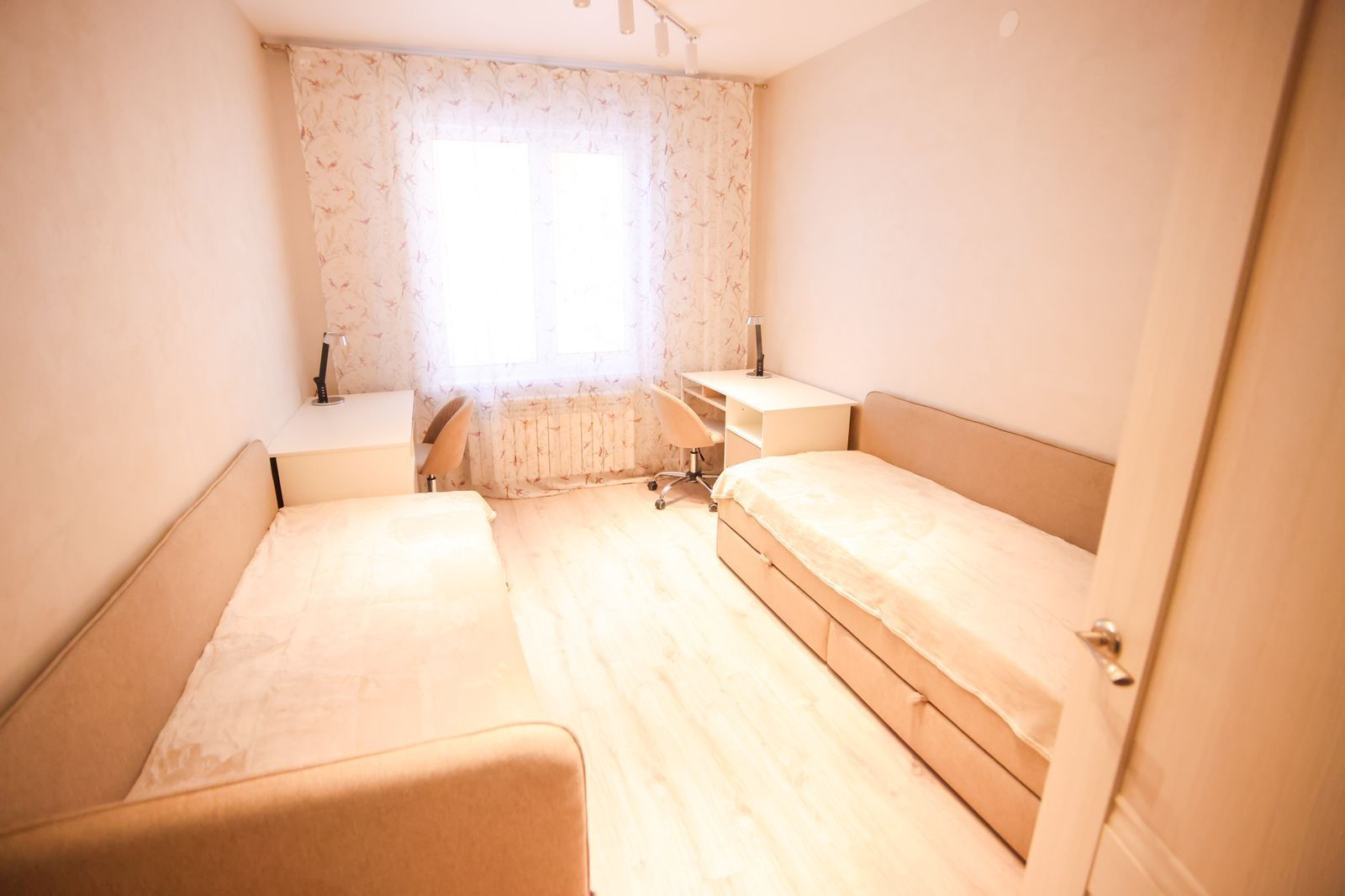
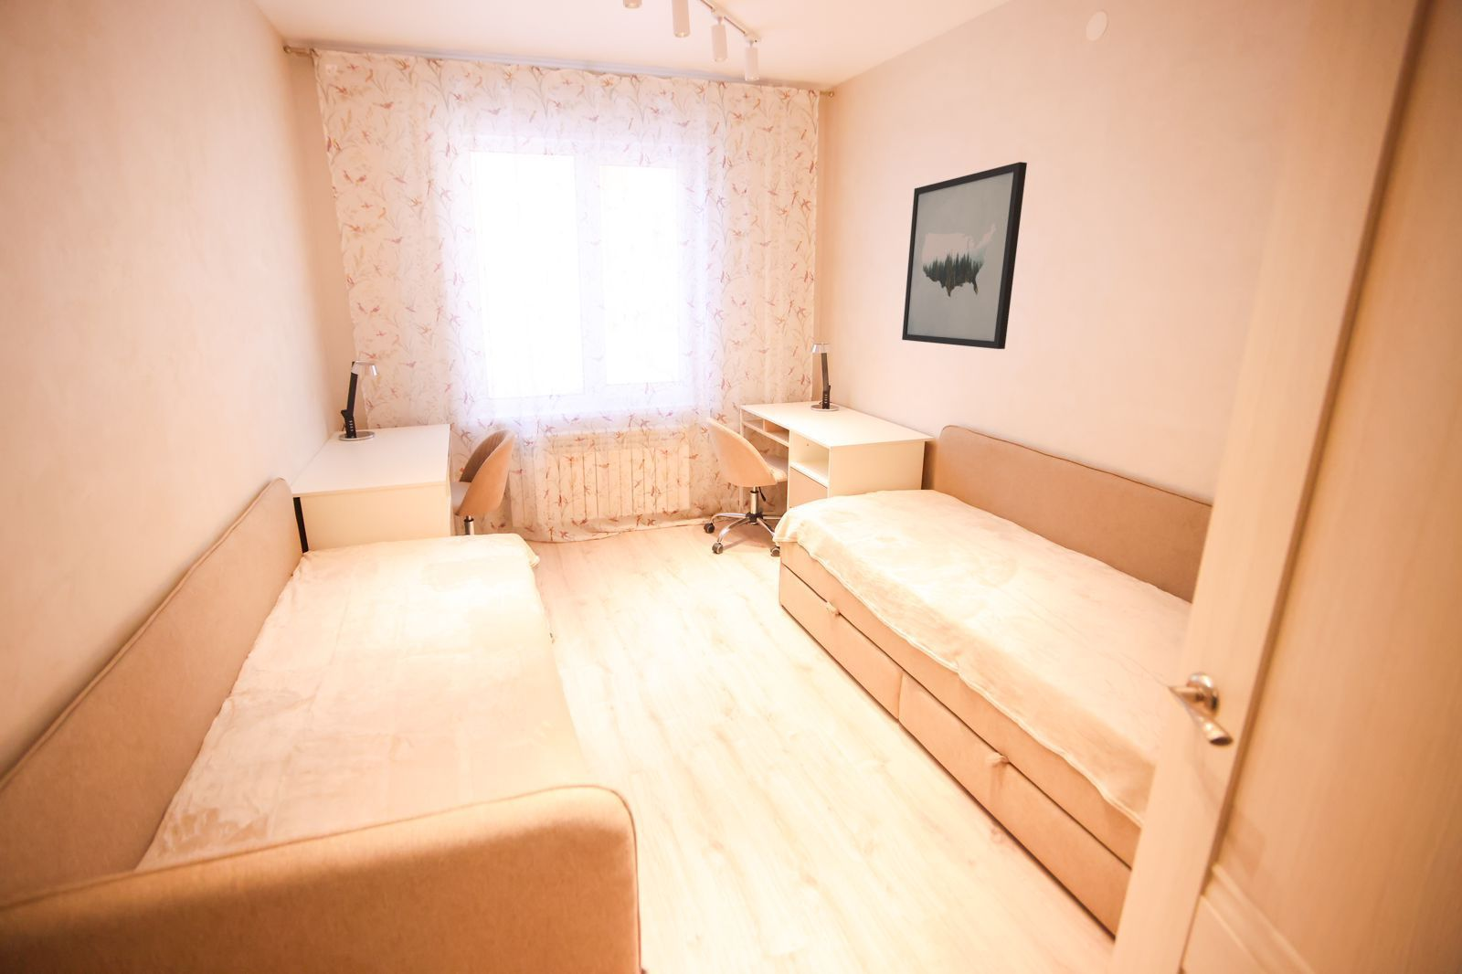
+ wall art (955, 262)
